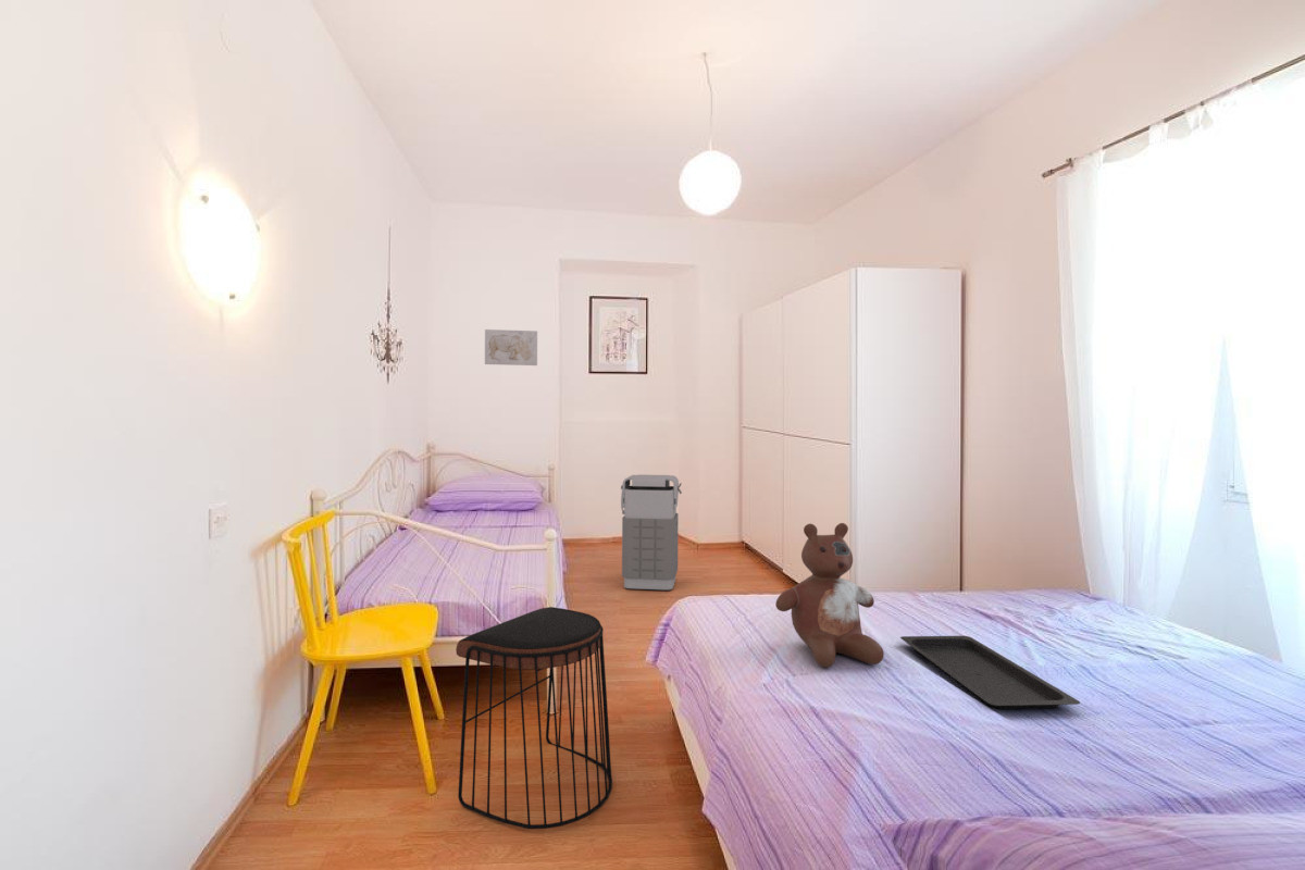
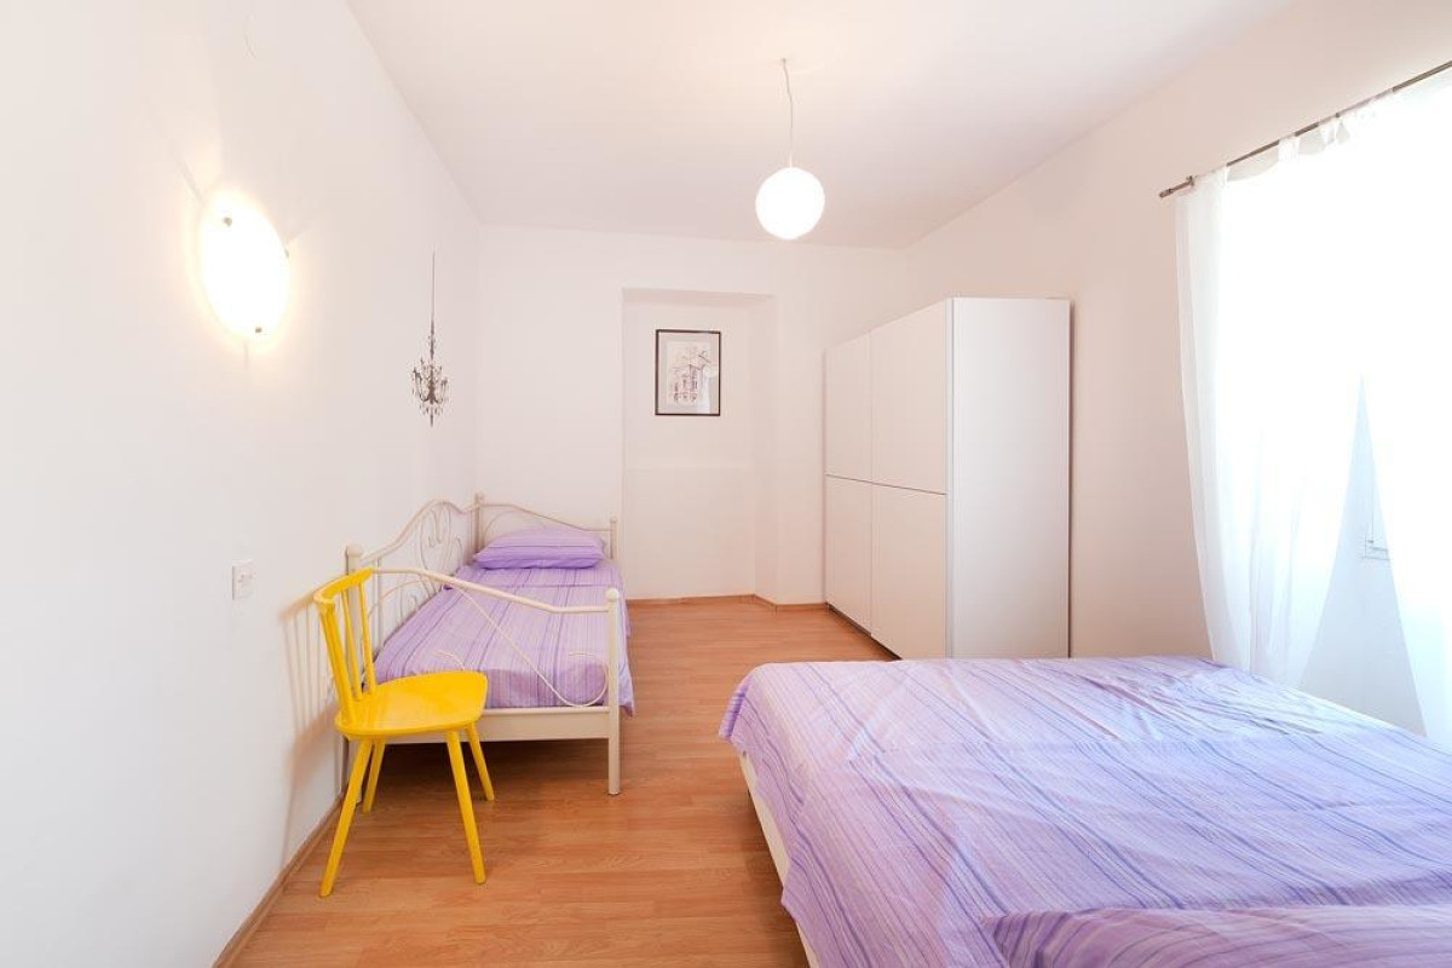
- wall art (511, 347)
- grenade (649, 530)
- serving tray (978, 670)
- stool (547, 707)
- stuffed bear (834, 589)
